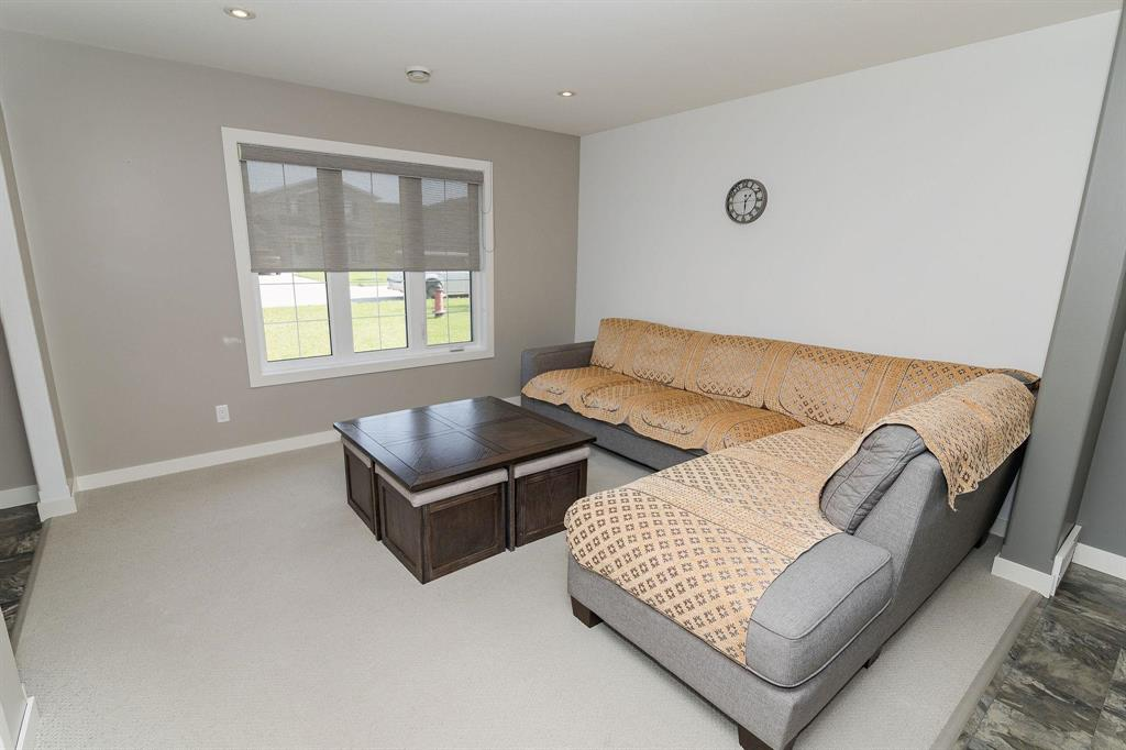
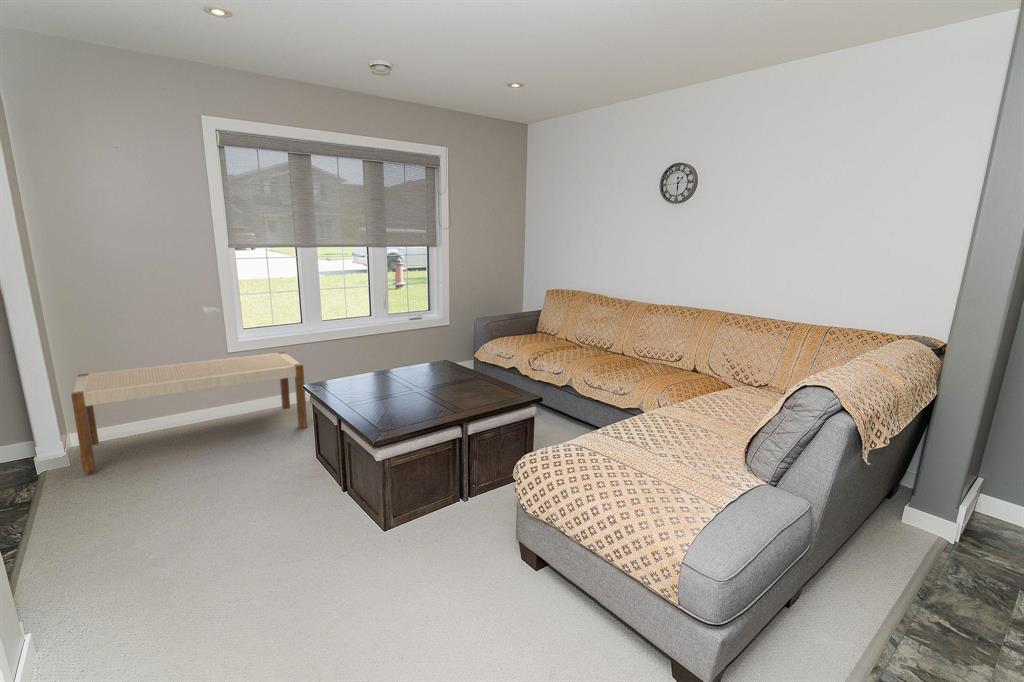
+ bench (197, 390)
